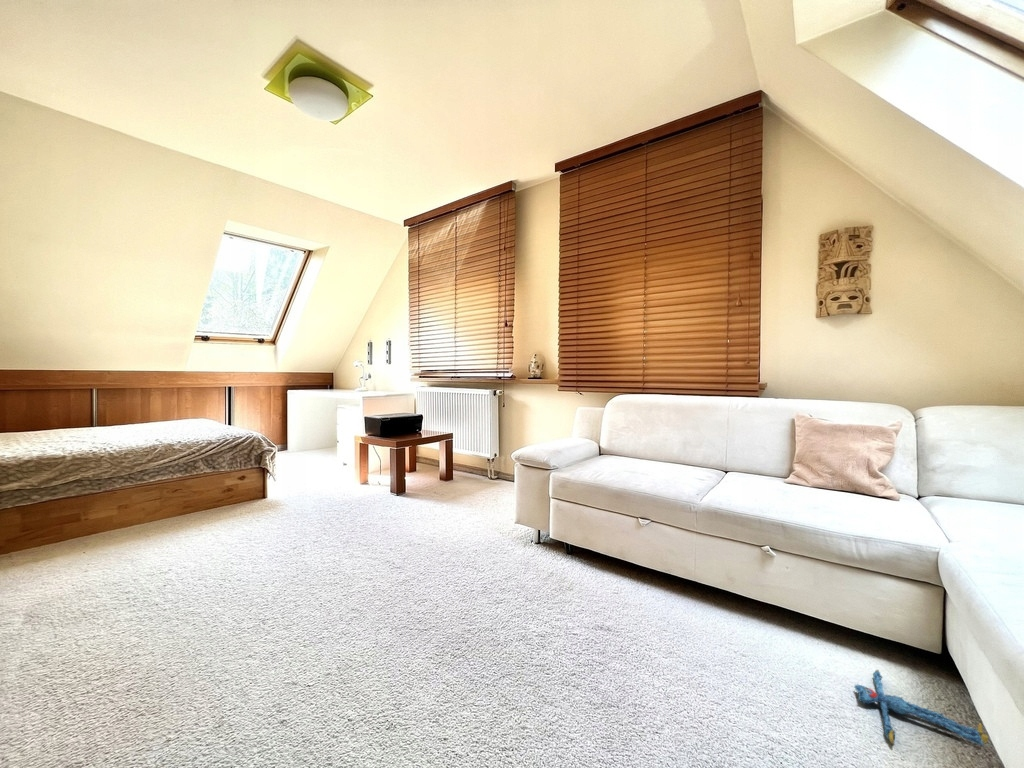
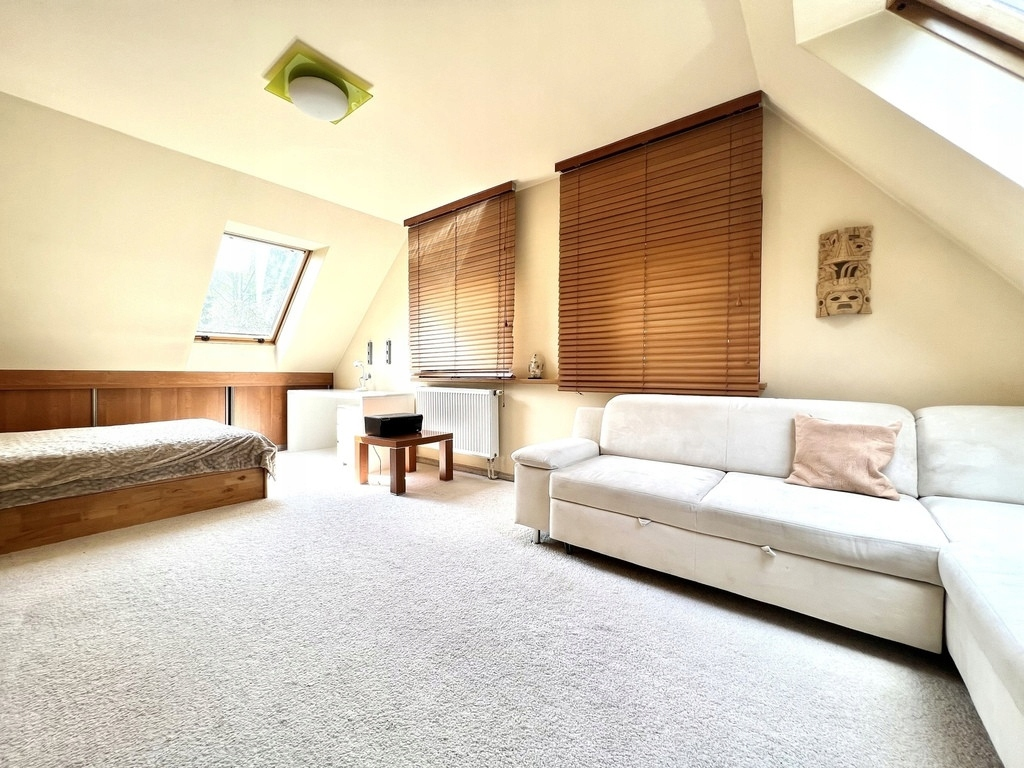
- plush toy (915, 711)
